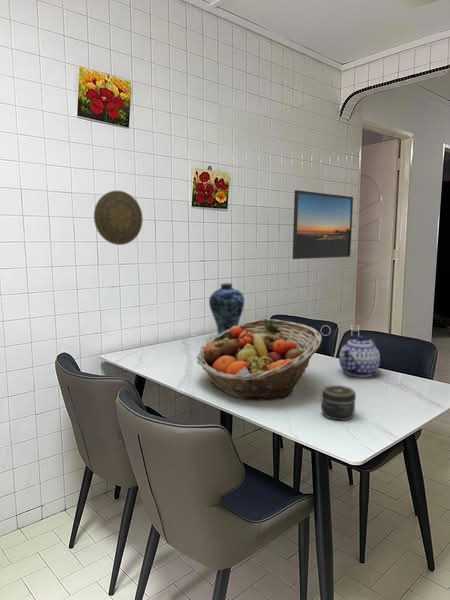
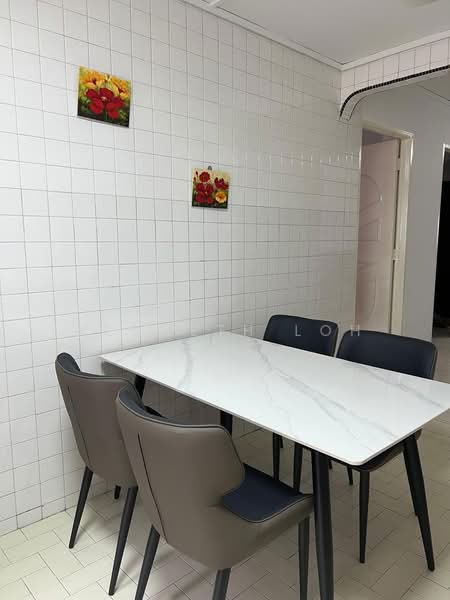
- decorative plate (120, 217)
- jar (338, 402)
- vase (226, 312)
- fruit basket (257, 355)
- teapot (359, 354)
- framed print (324, 226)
